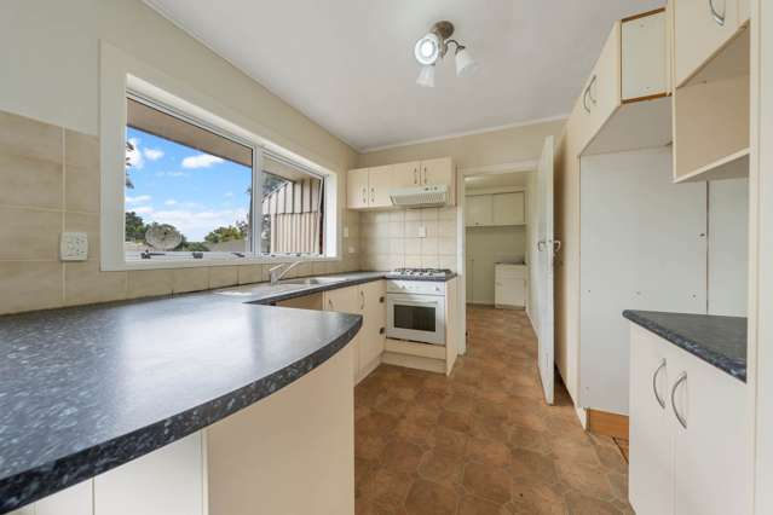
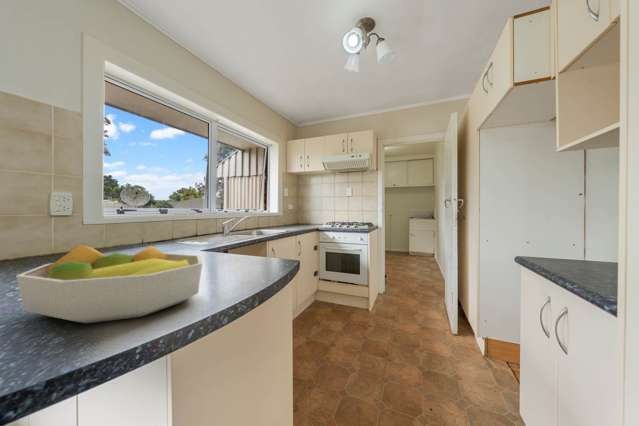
+ fruit bowl (125, 274)
